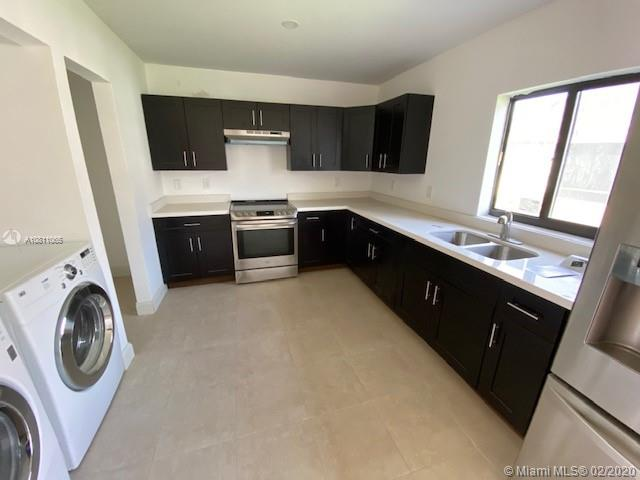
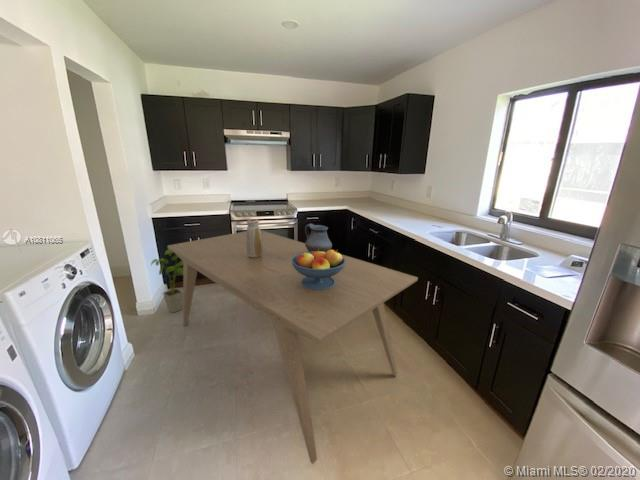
+ vase (254, 238)
+ fruit bowl (318, 266)
+ pitcher (317, 240)
+ house plant (174, 278)
+ dining table (276, 305)
